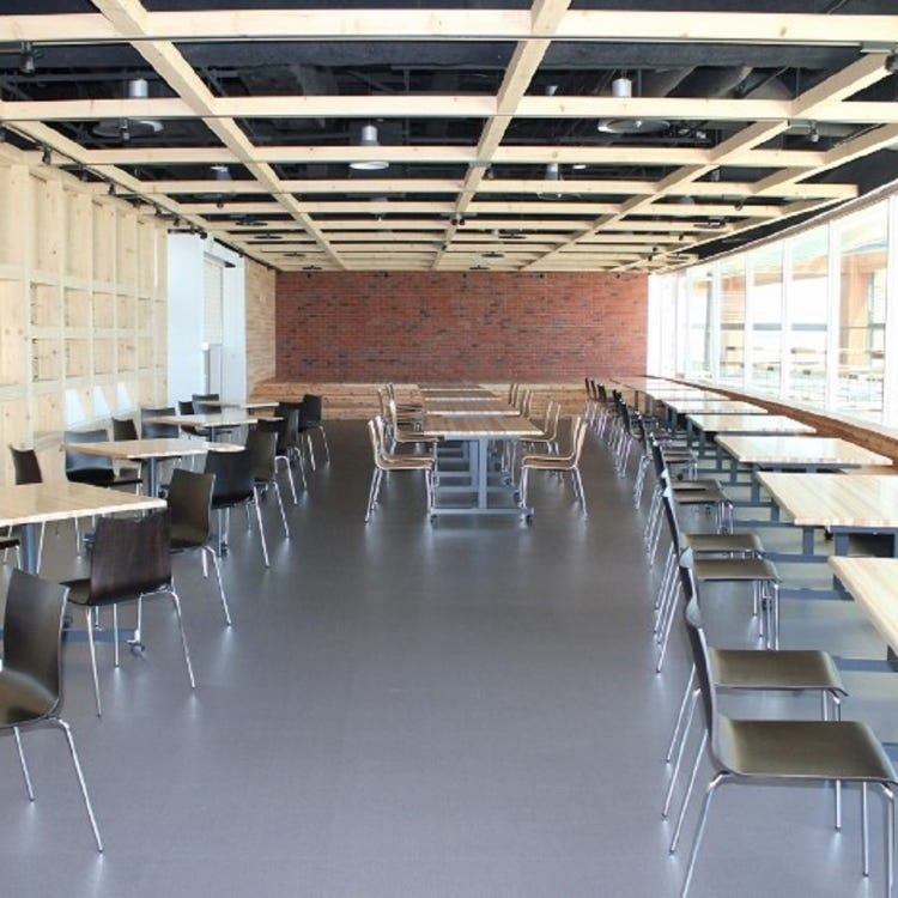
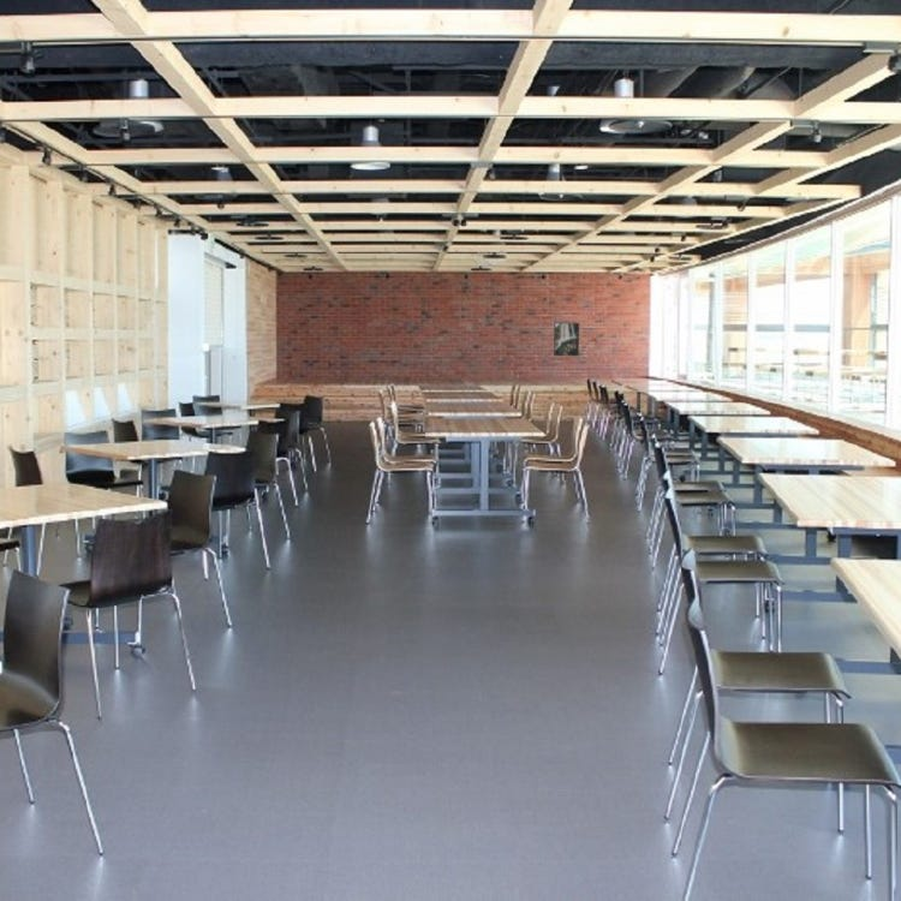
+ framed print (566, 339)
